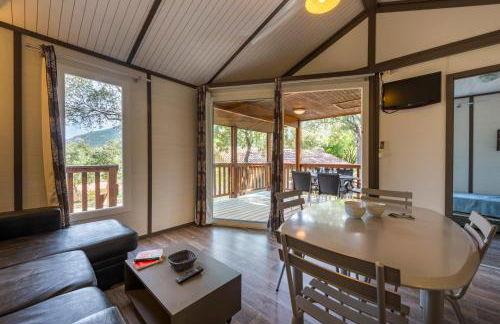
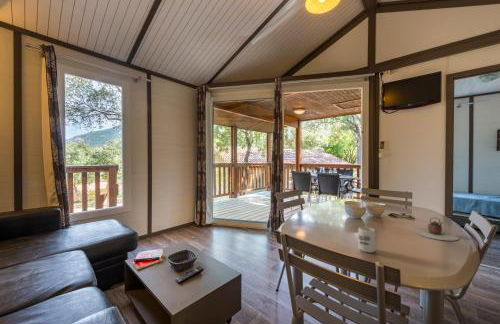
+ teapot (434, 226)
+ cup (366, 239)
